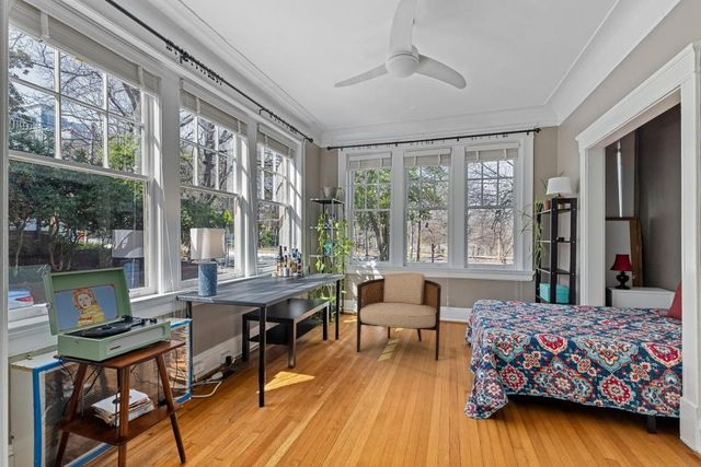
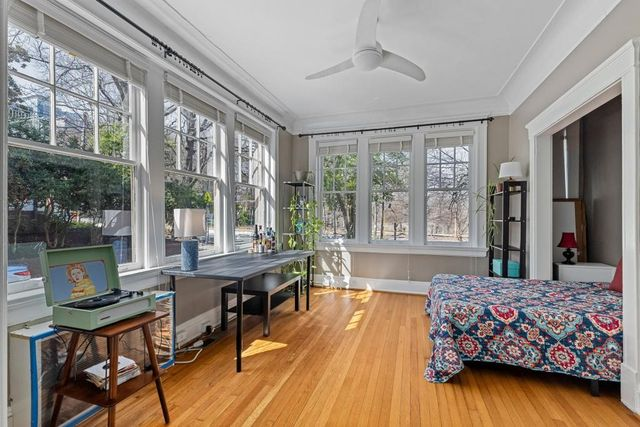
- armchair (400, 311)
